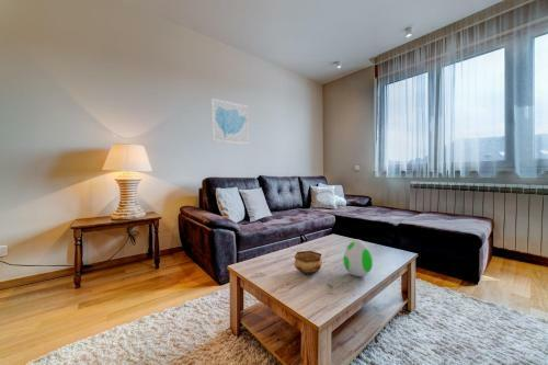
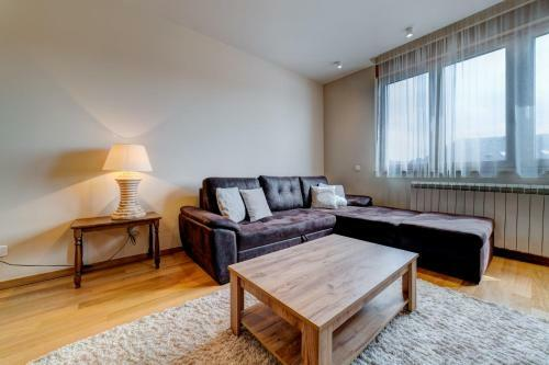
- wall art (231, 123)
- decorative egg (357, 256)
- bowl (308, 263)
